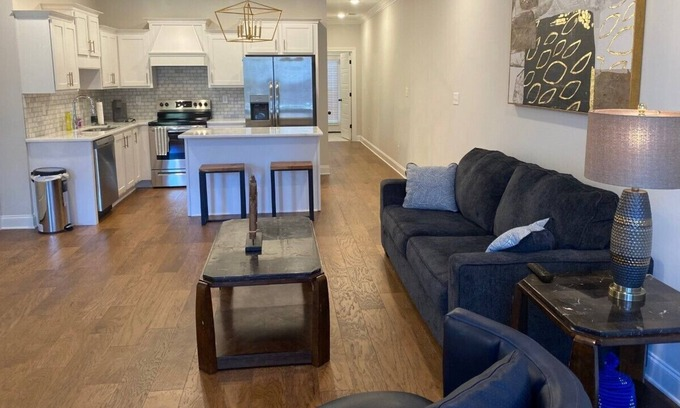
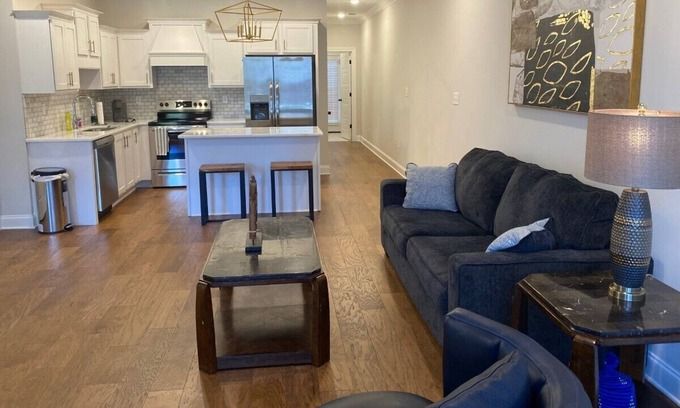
- remote control (539, 271)
